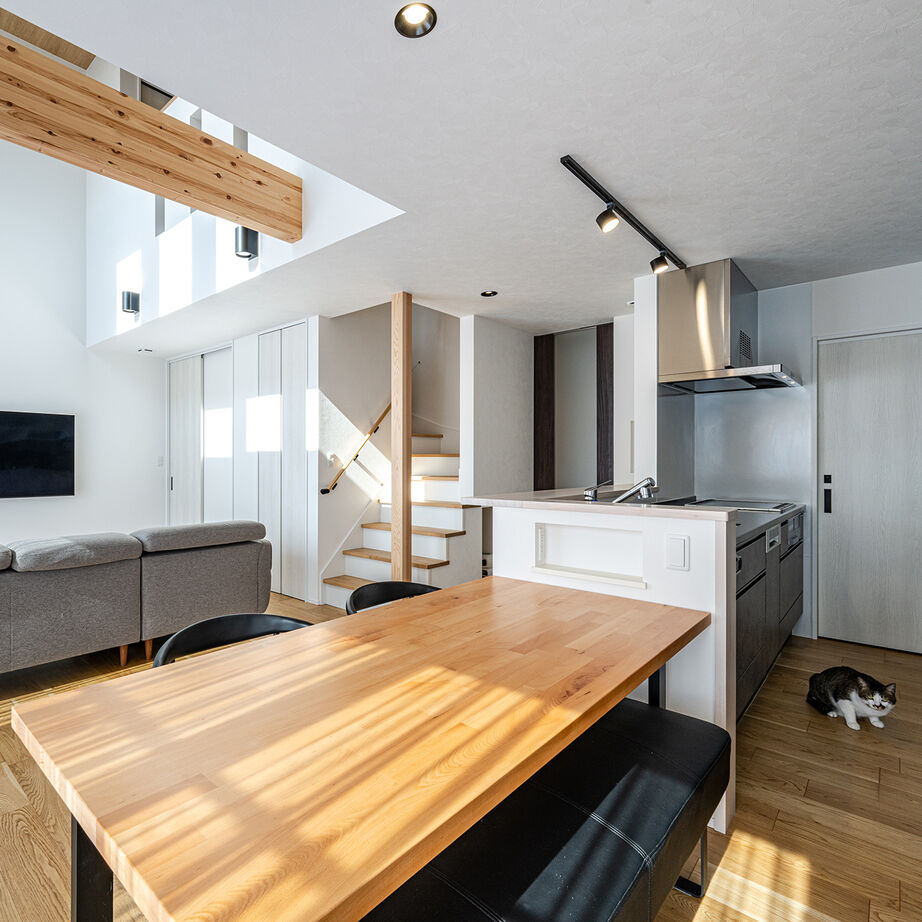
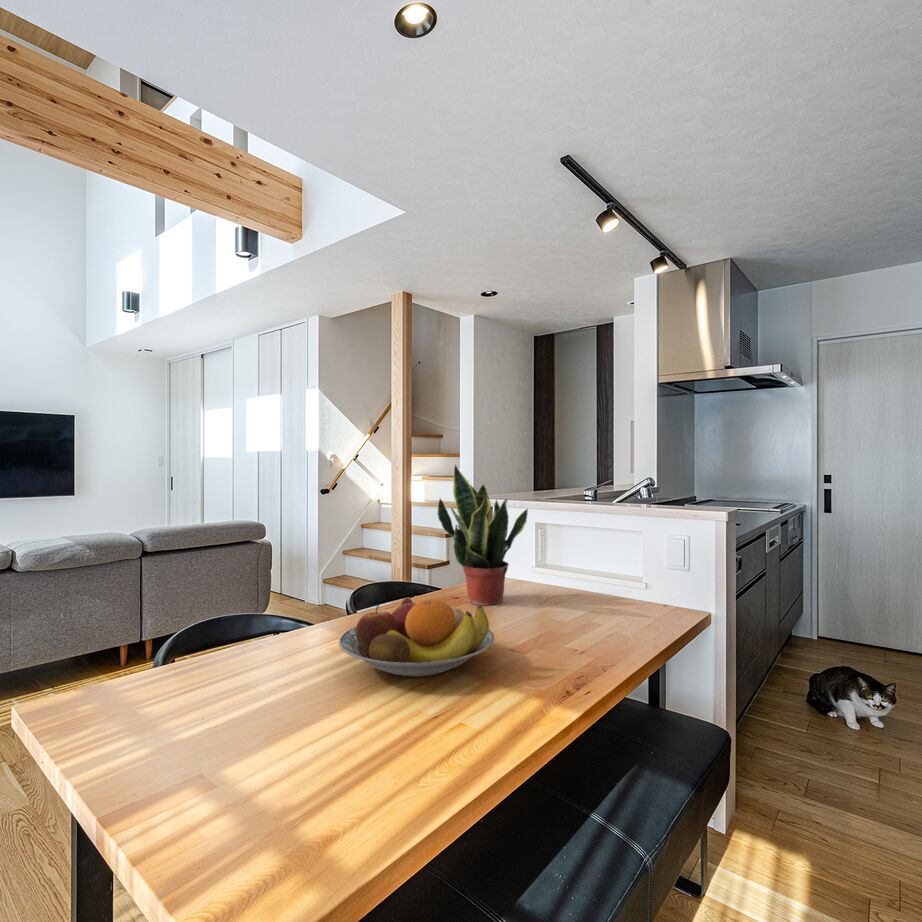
+ fruit bowl (417, 629)
+ potted plant (489, 533)
